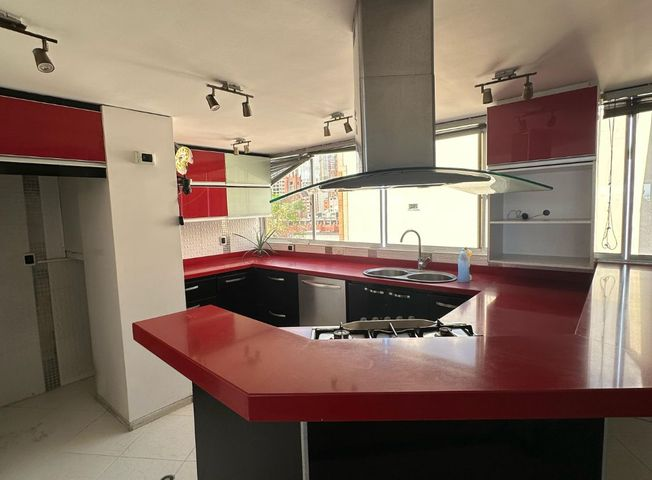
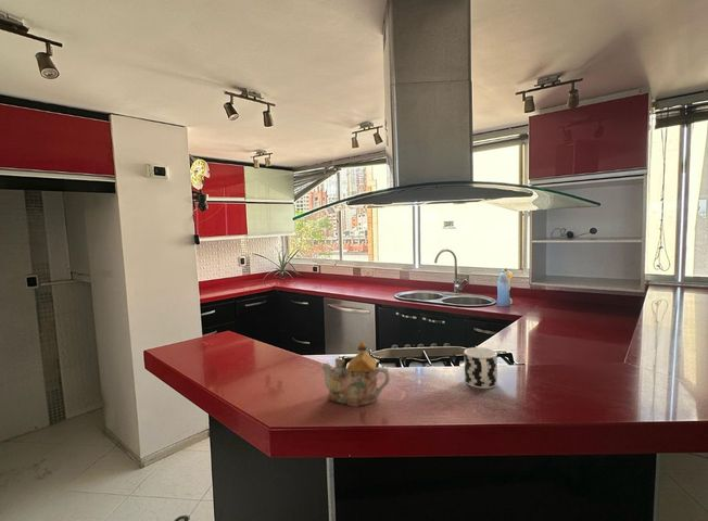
+ teapot (353, 370)
+ cup (481, 369)
